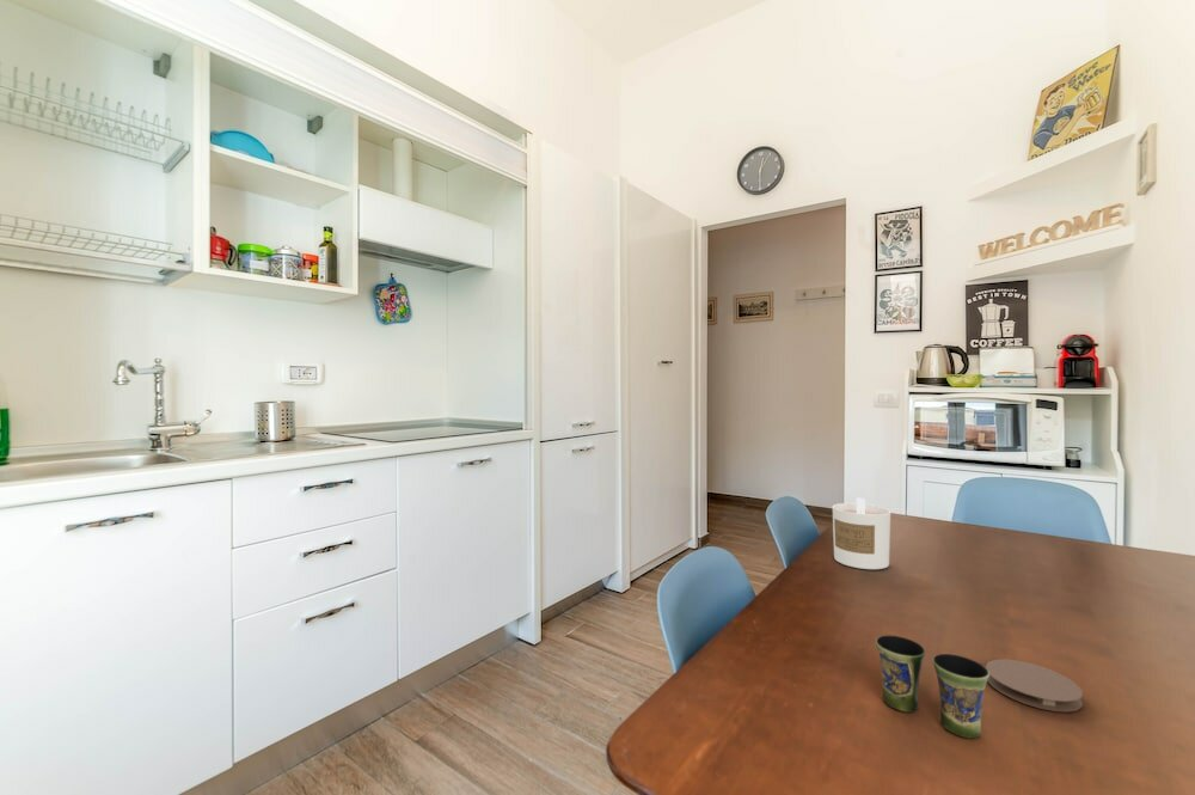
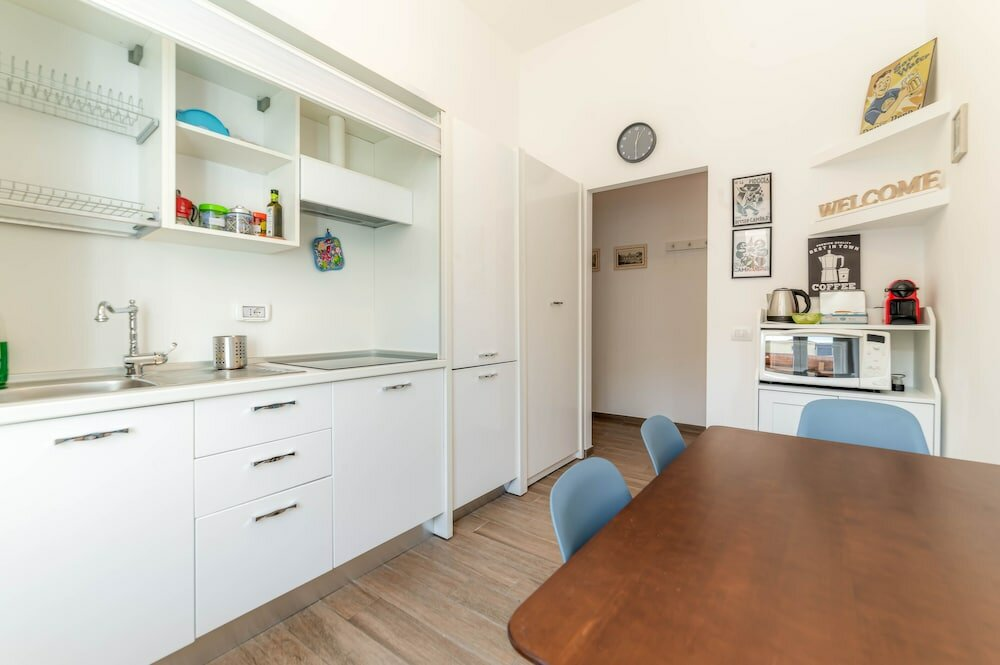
- coaster (1031, 683)
- cup (938, 684)
- candle (860, 530)
